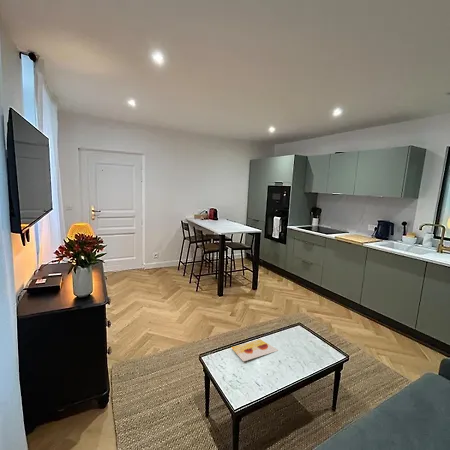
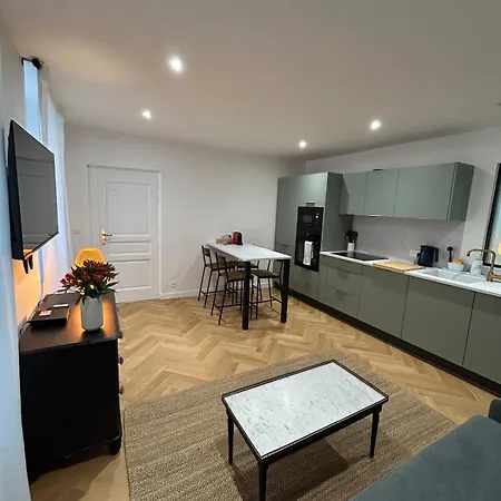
- painting (263, 346)
